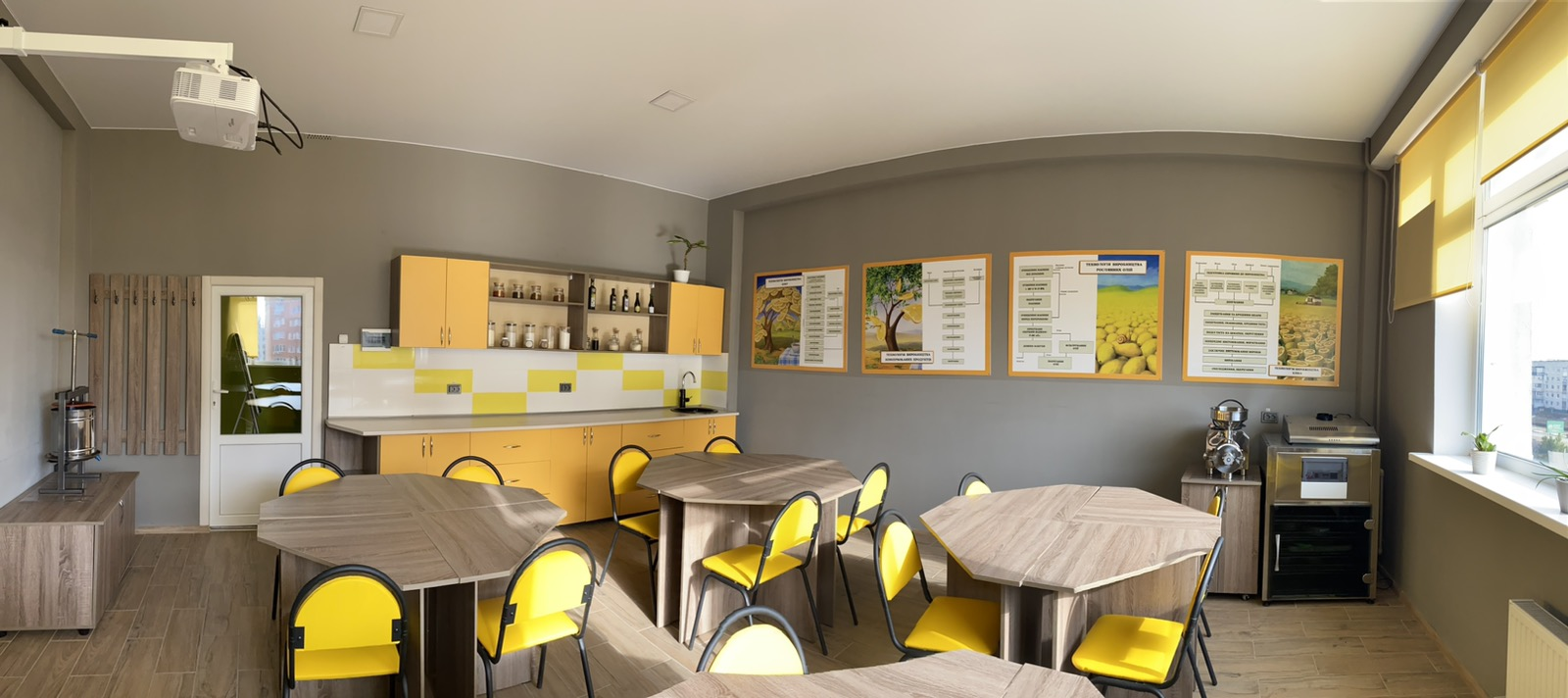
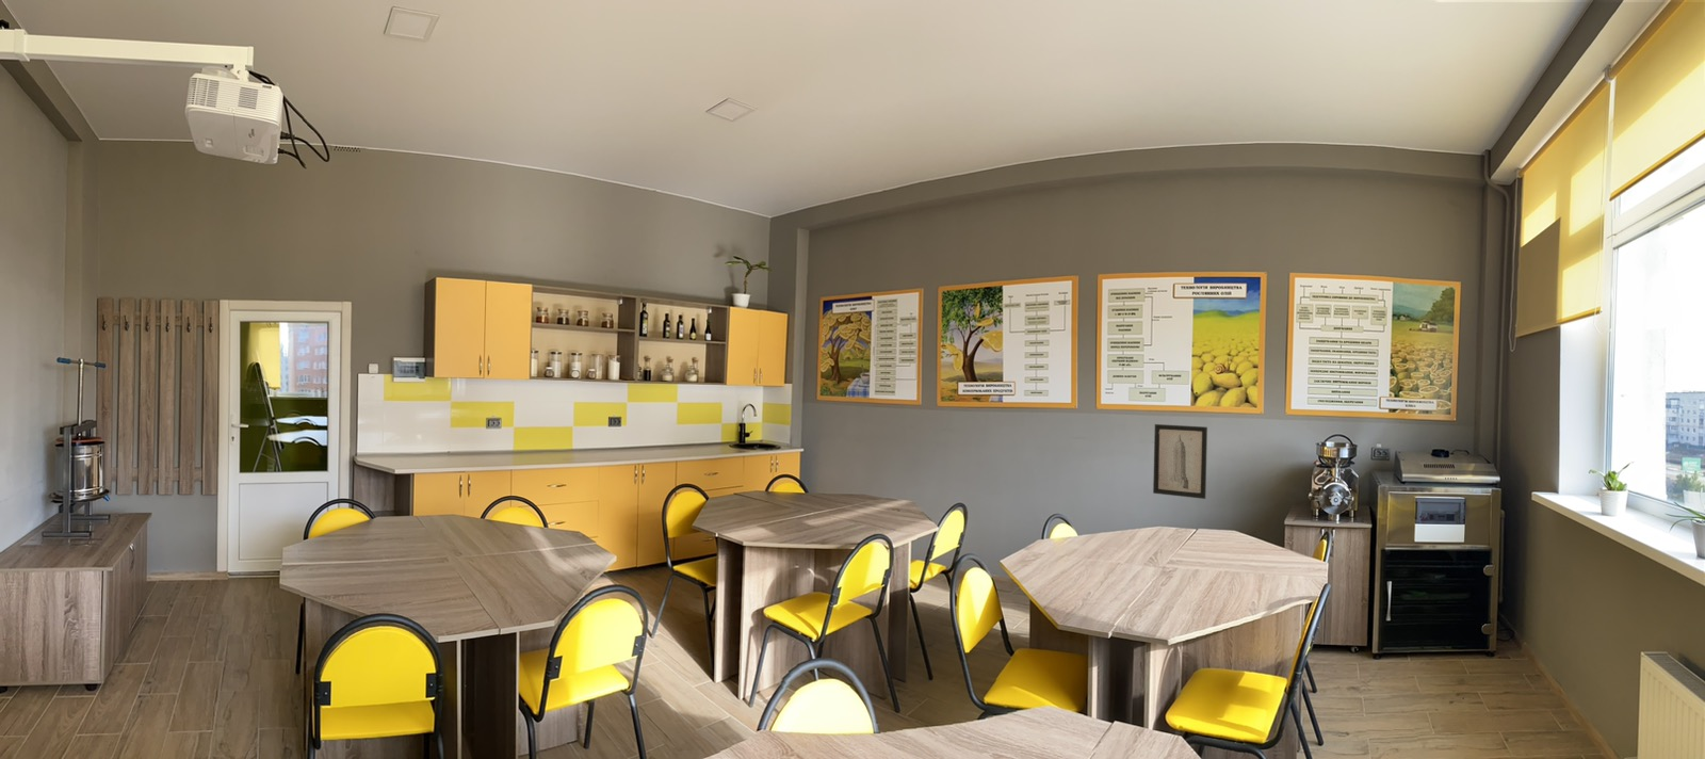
+ wall art (1180, 461)
